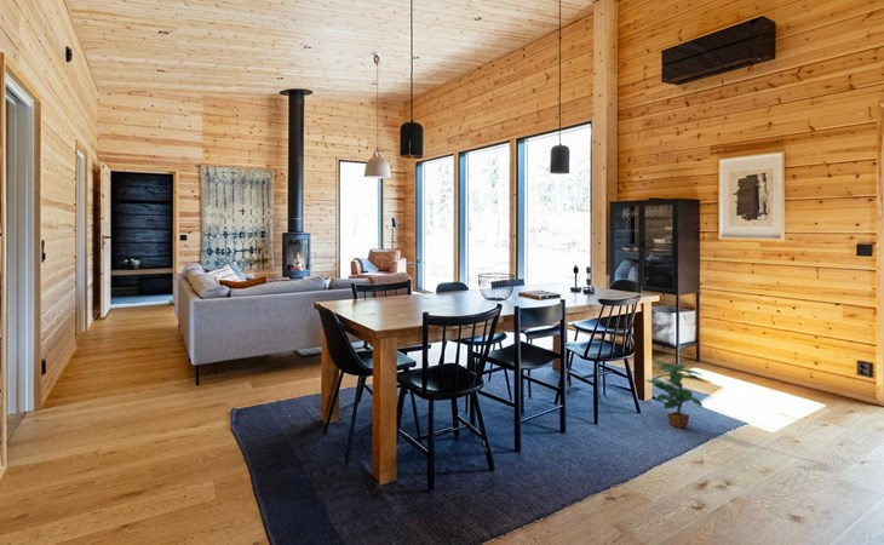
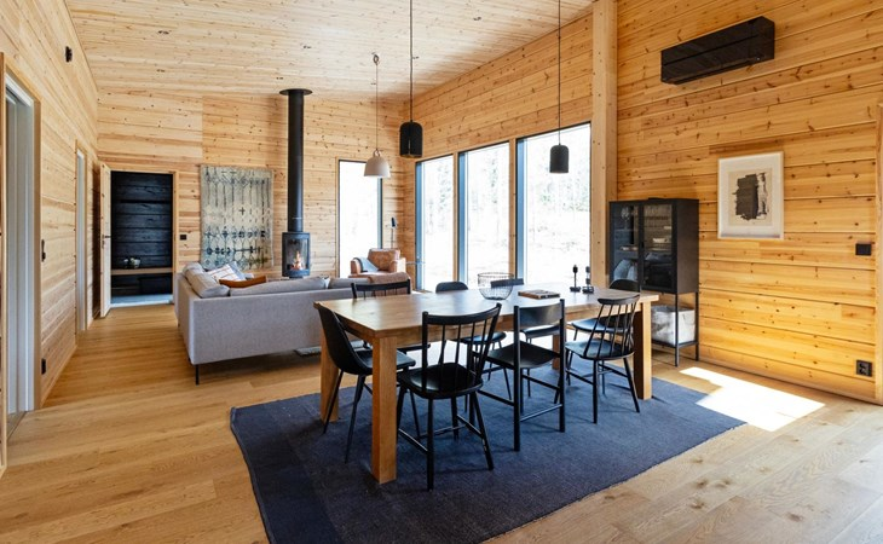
- potted plant (675, 394)
